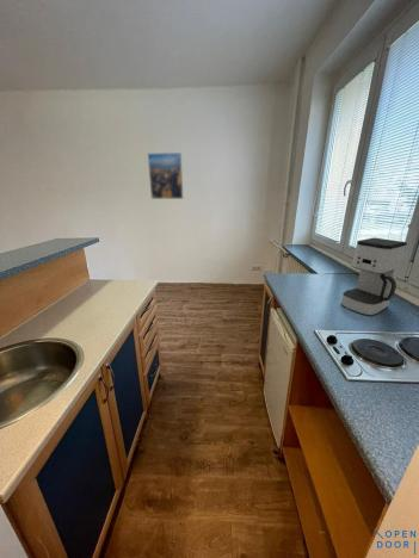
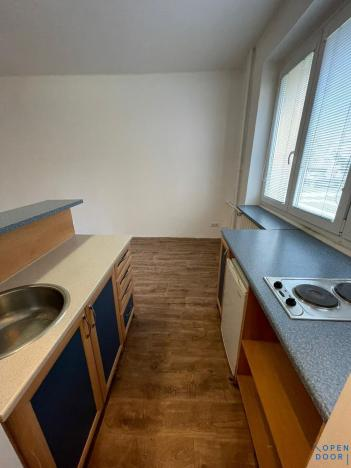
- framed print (166, 176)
- coffee maker (374, 275)
